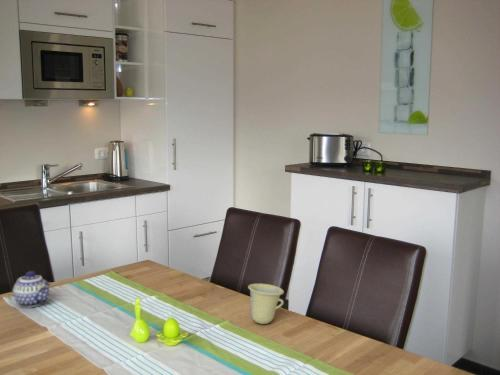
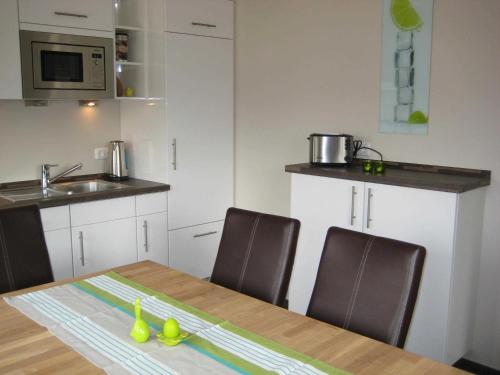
- cup (265, 303)
- teapot (31, 287)
